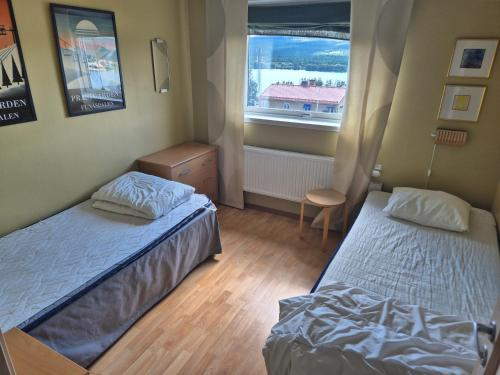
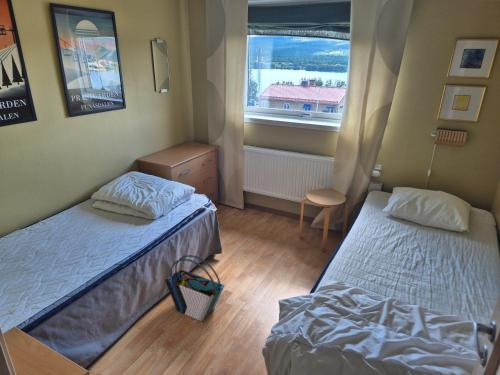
+ tote bag (194, 284)
